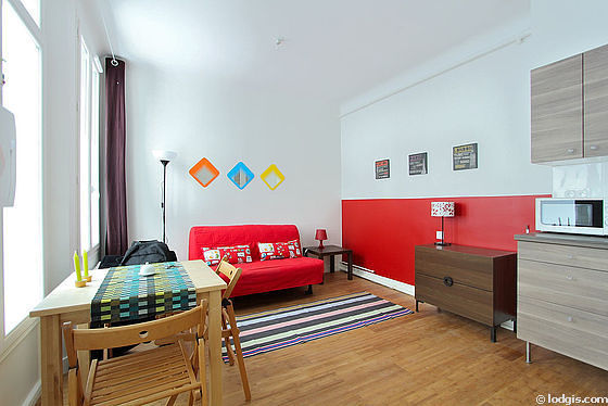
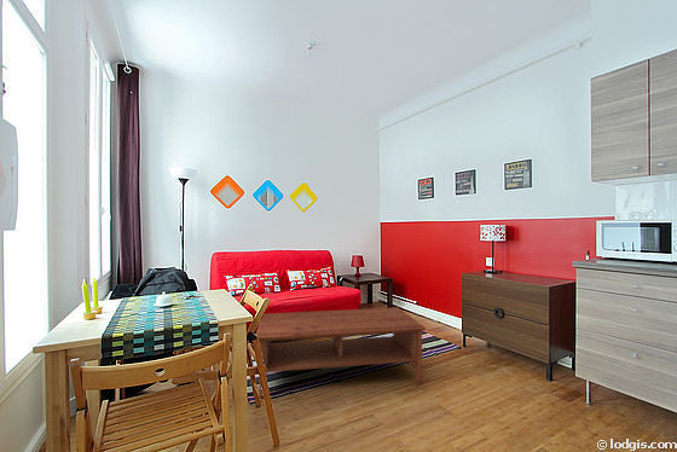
+ coffee table (337, 346)
